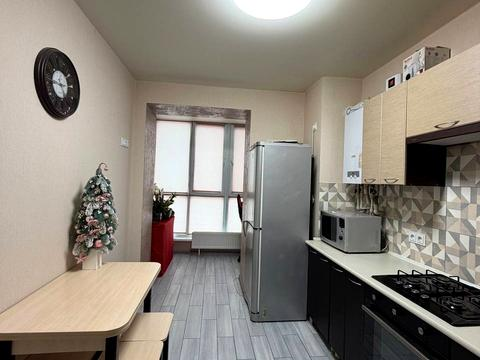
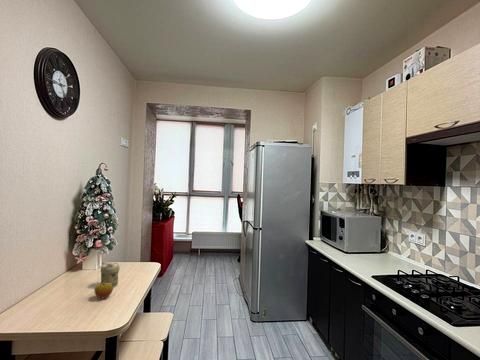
+ apple (103, 289)
+ jar (109, 275)
